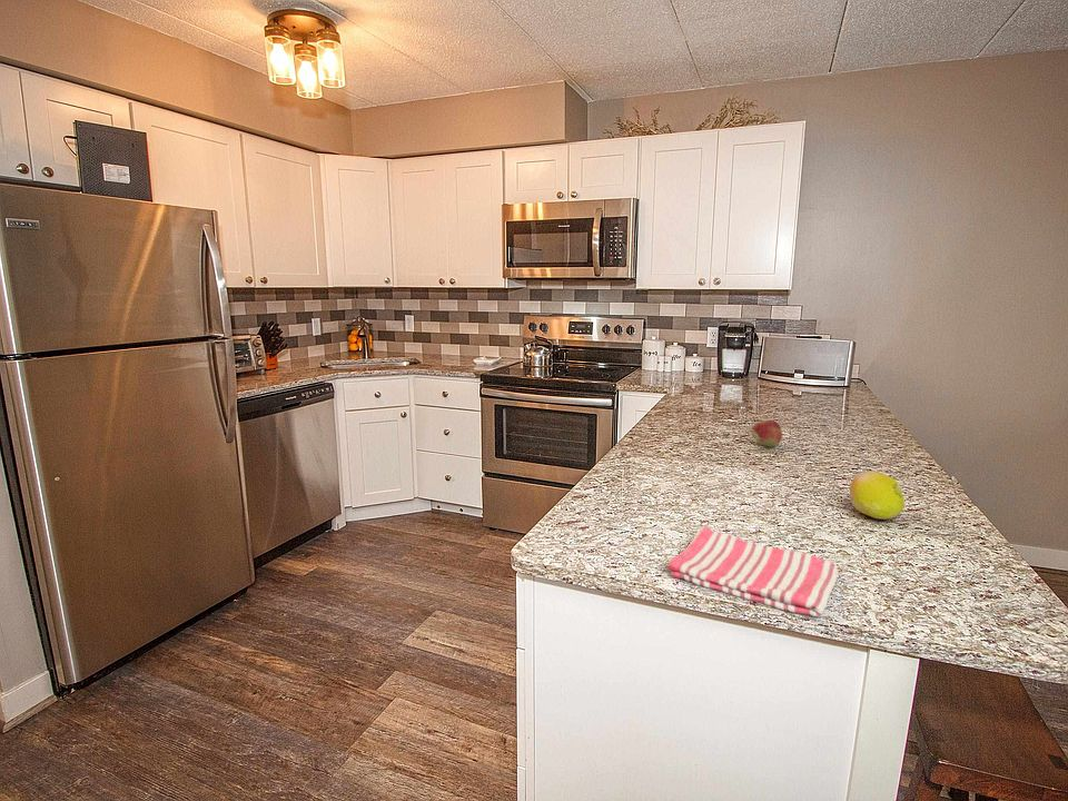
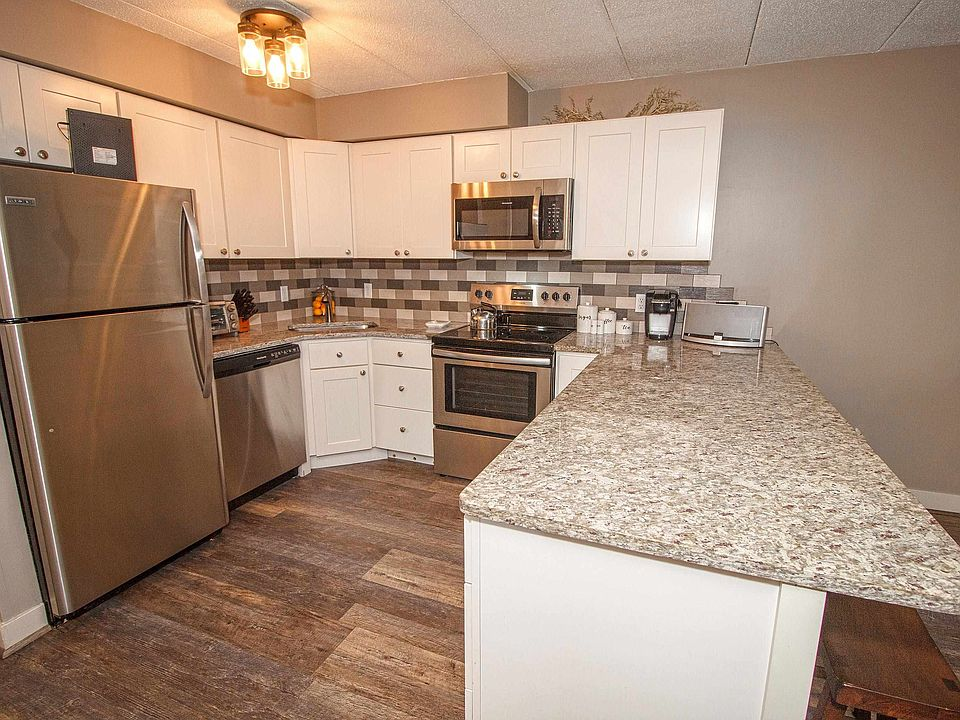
- dish towel (753, 566)
- fruit (877, 495)
- fruit (767, 432)
